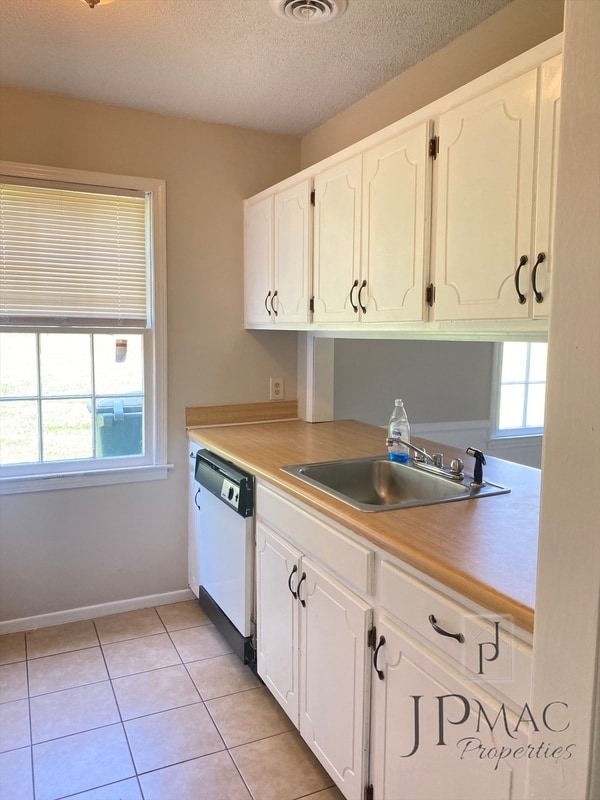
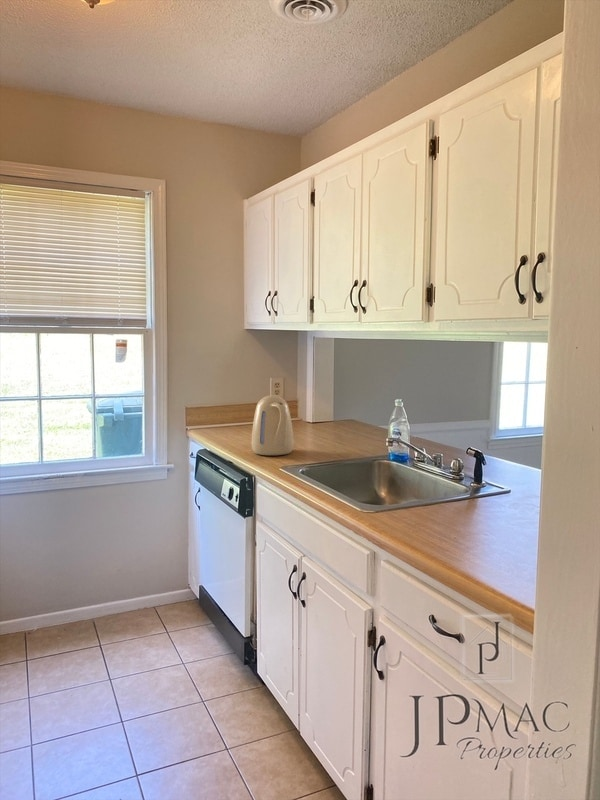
+ kettle (273, 424)
